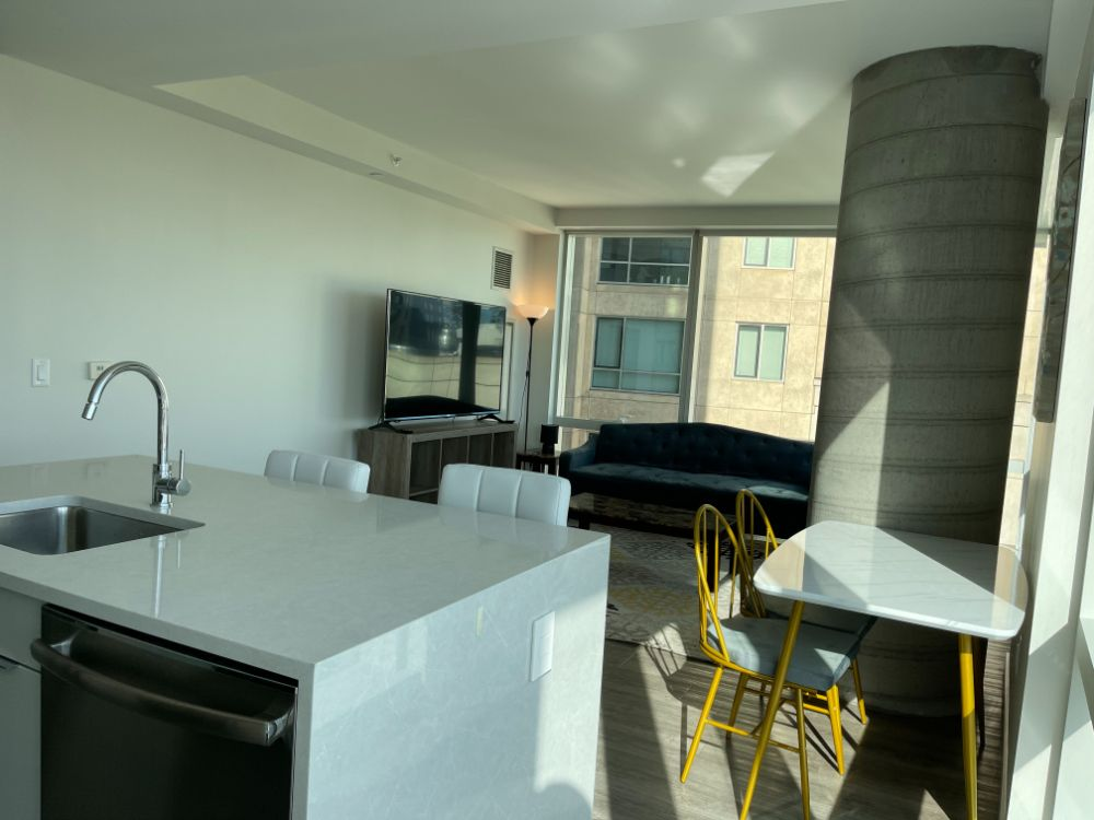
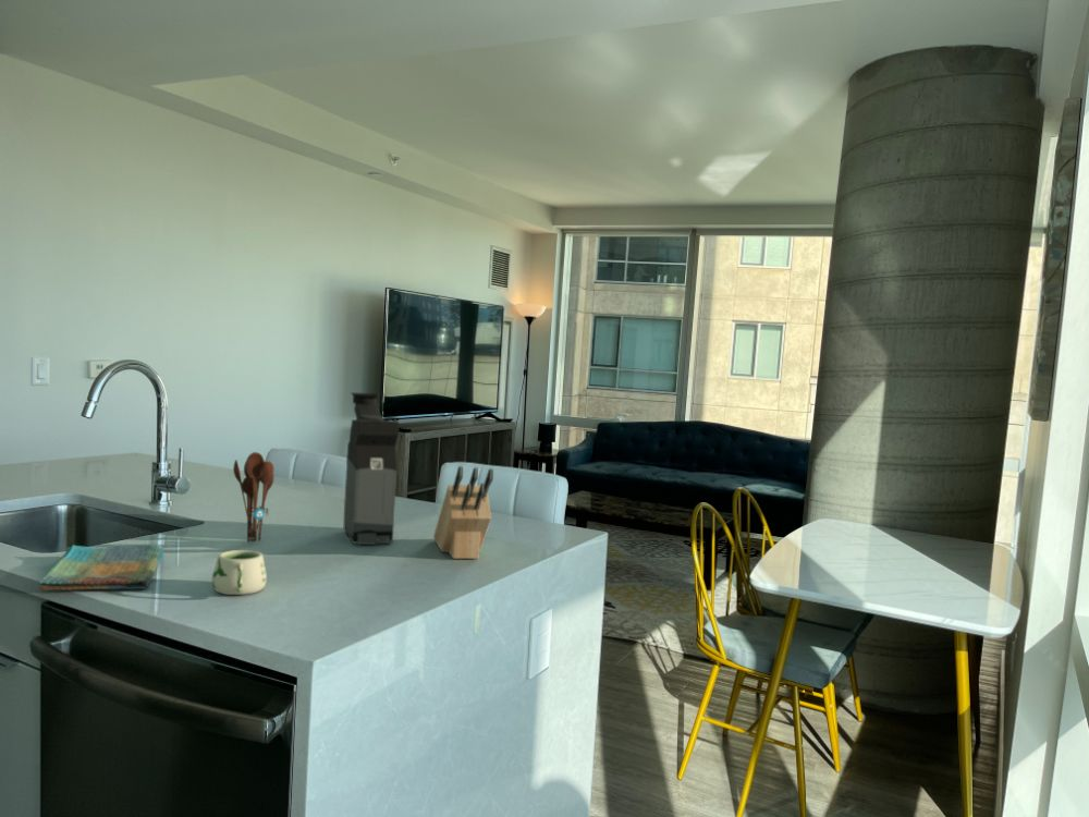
+ knife block (464, 505)
+ dish towel (106, 565)
+ mug (240, 574)
+ coffee maker (369, 465)
+ utensil holder (254, 496)
